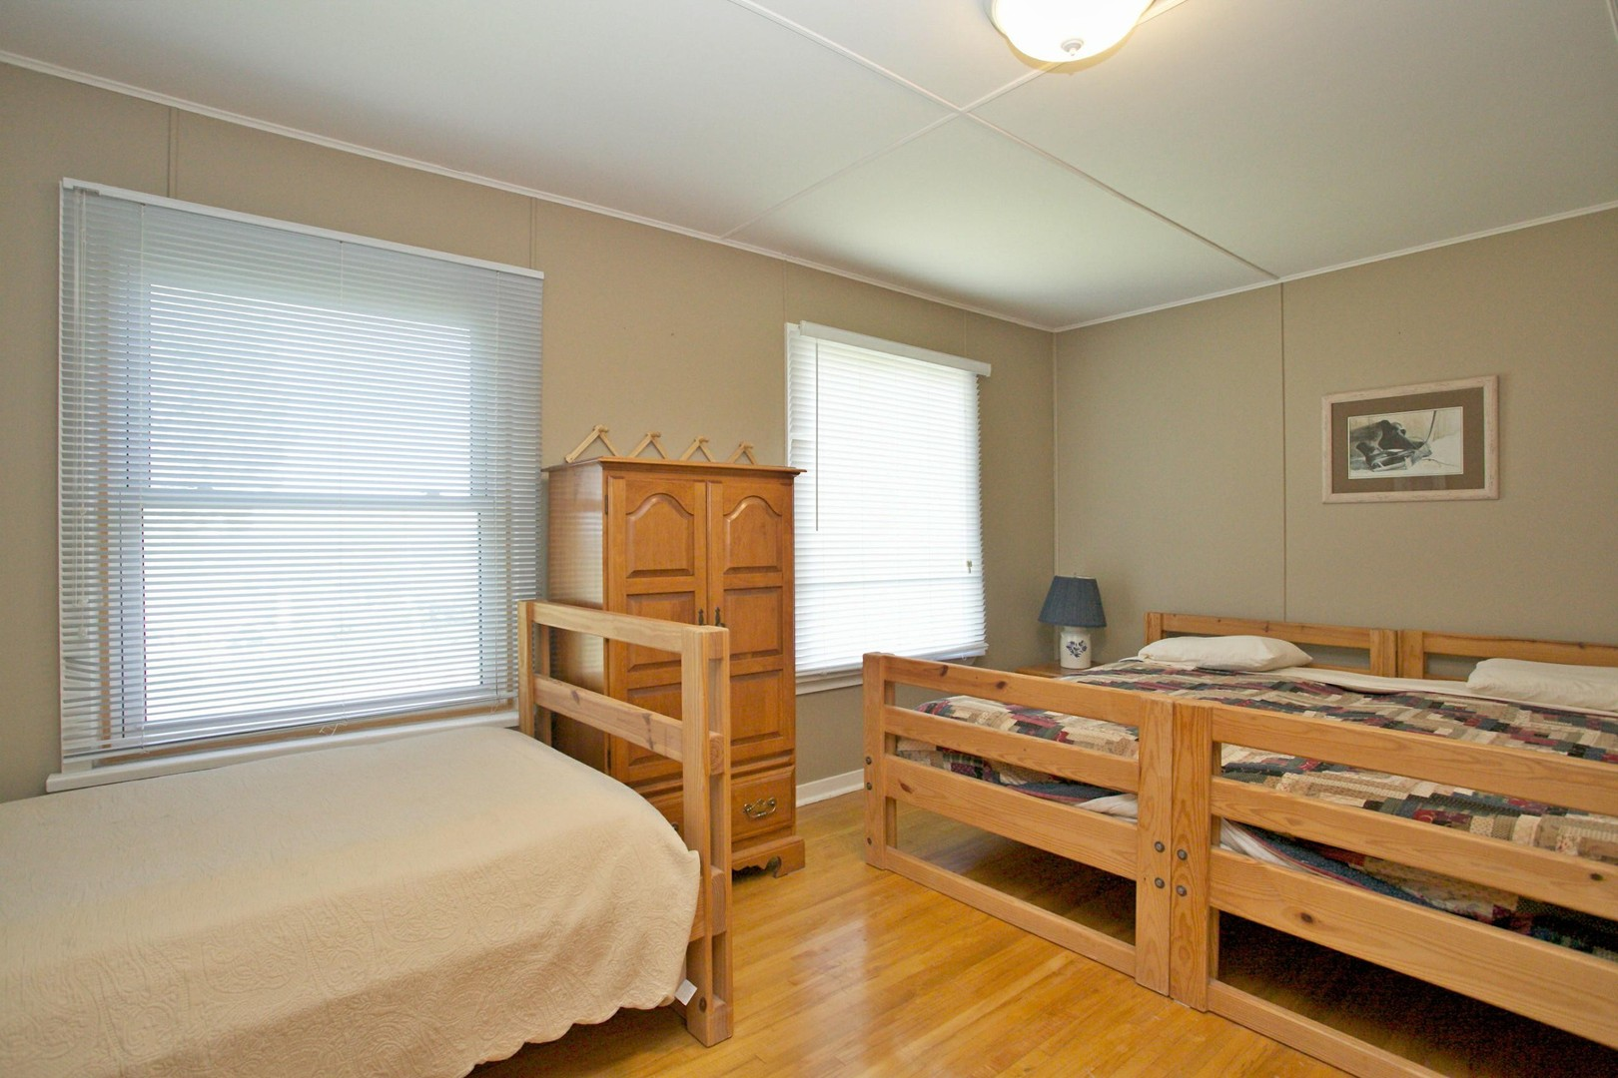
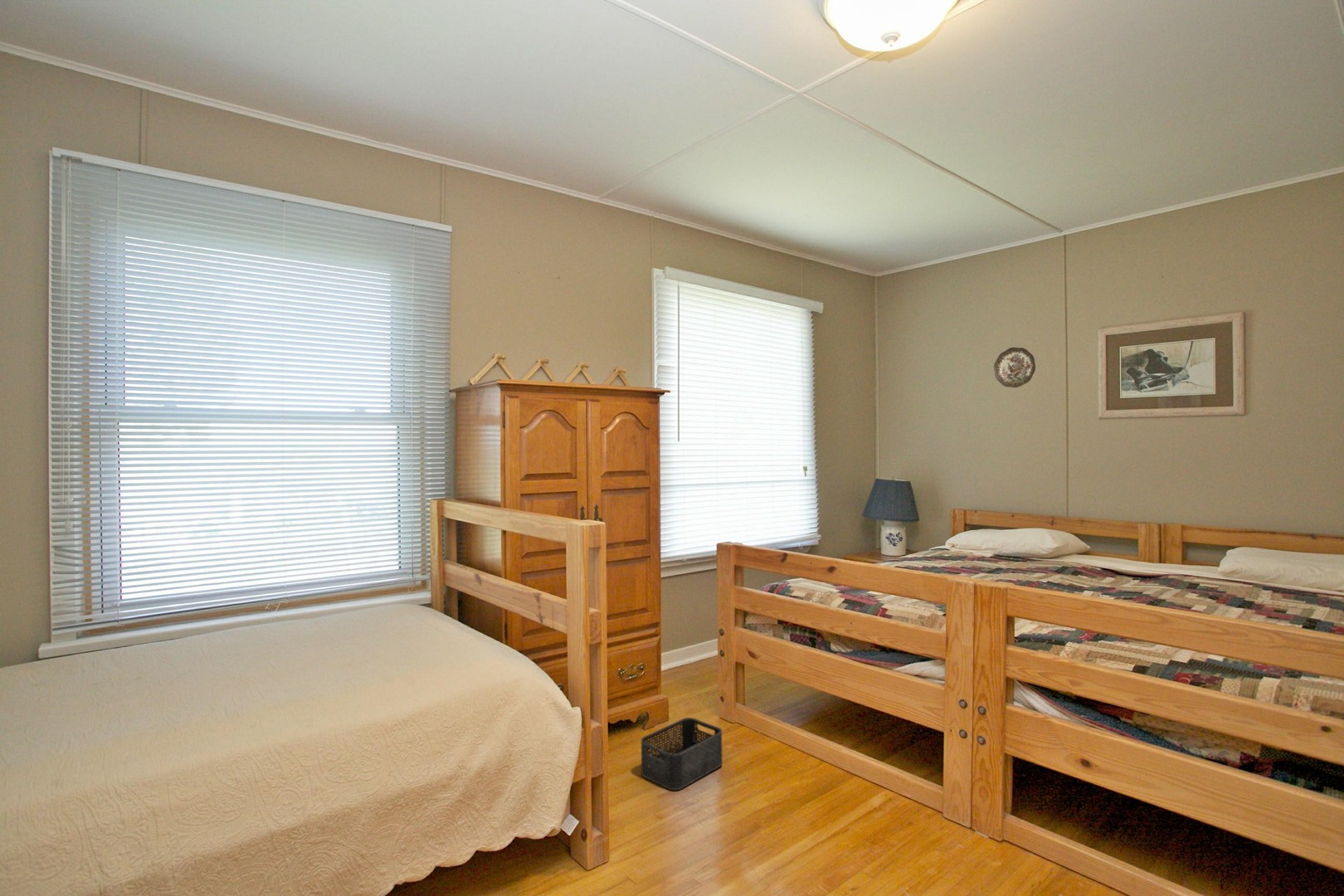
+ storage bin (682, 752)
+ decorative plate (1015, 368)
